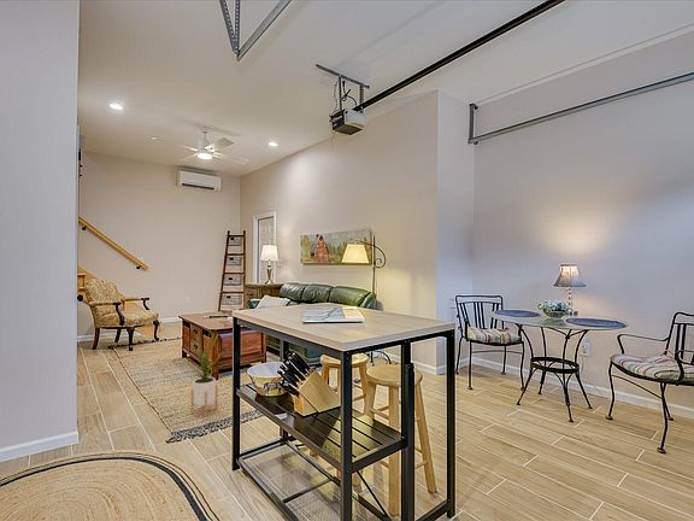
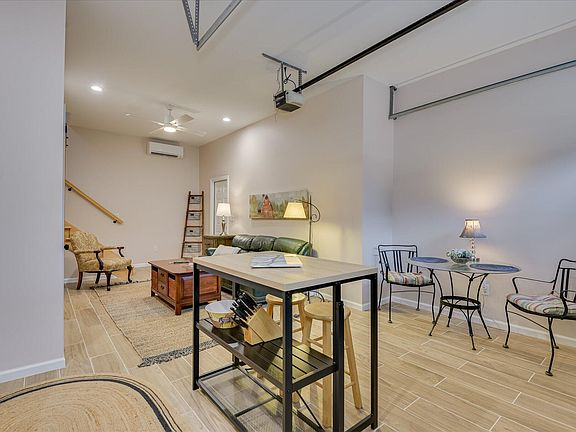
- house plant (202, 370)
